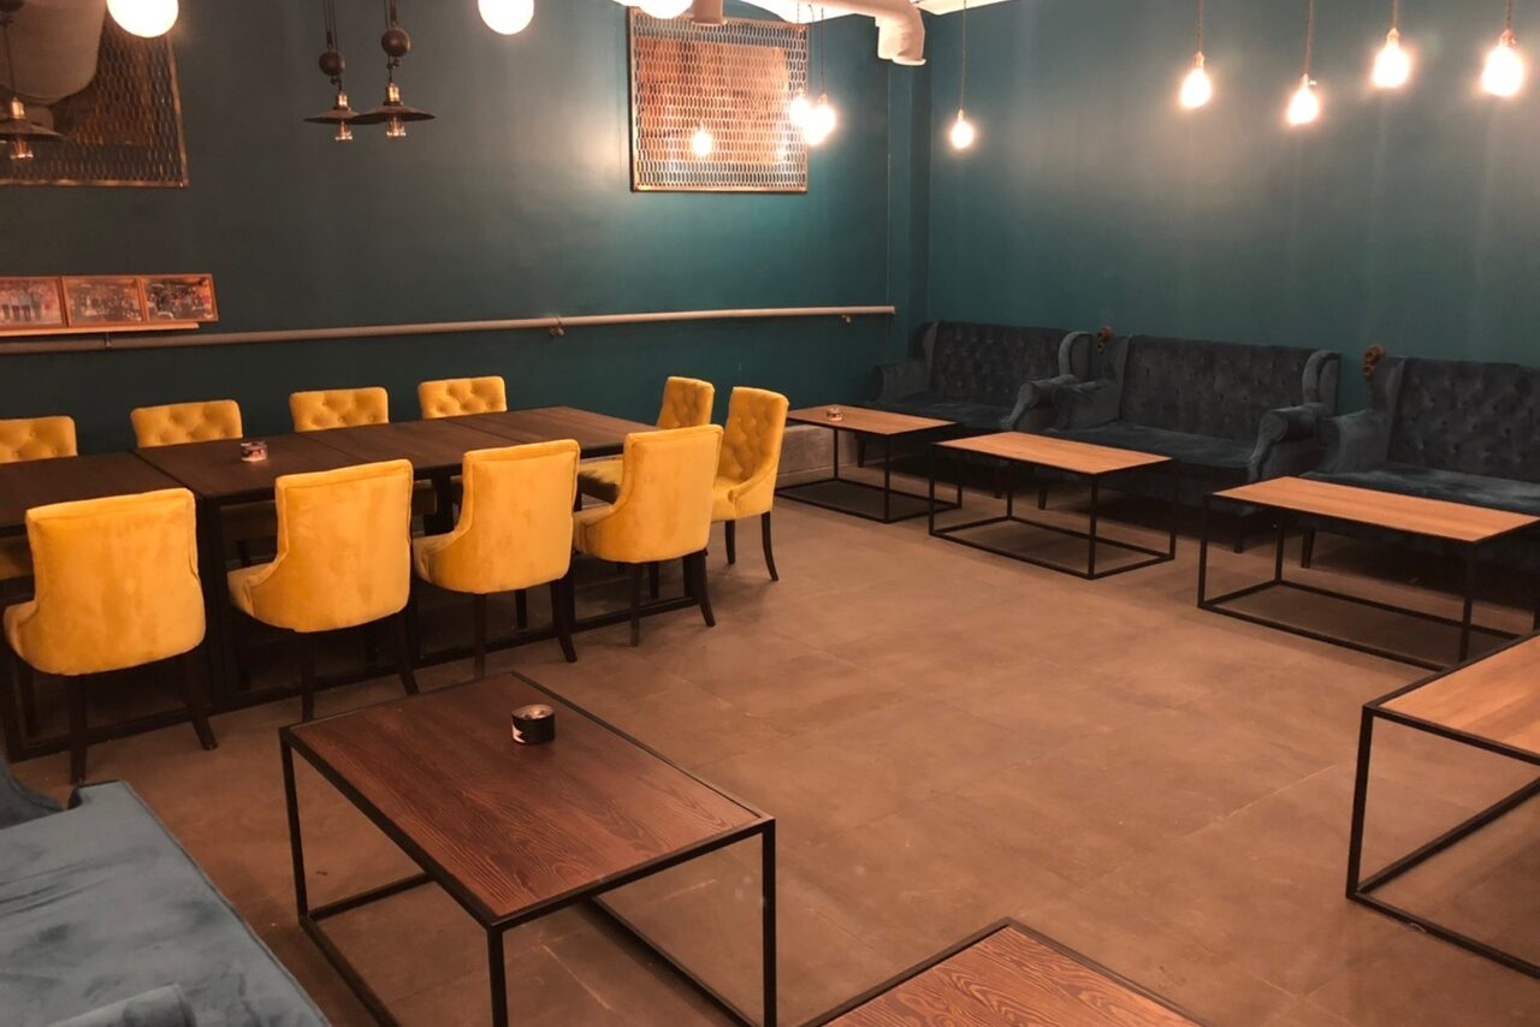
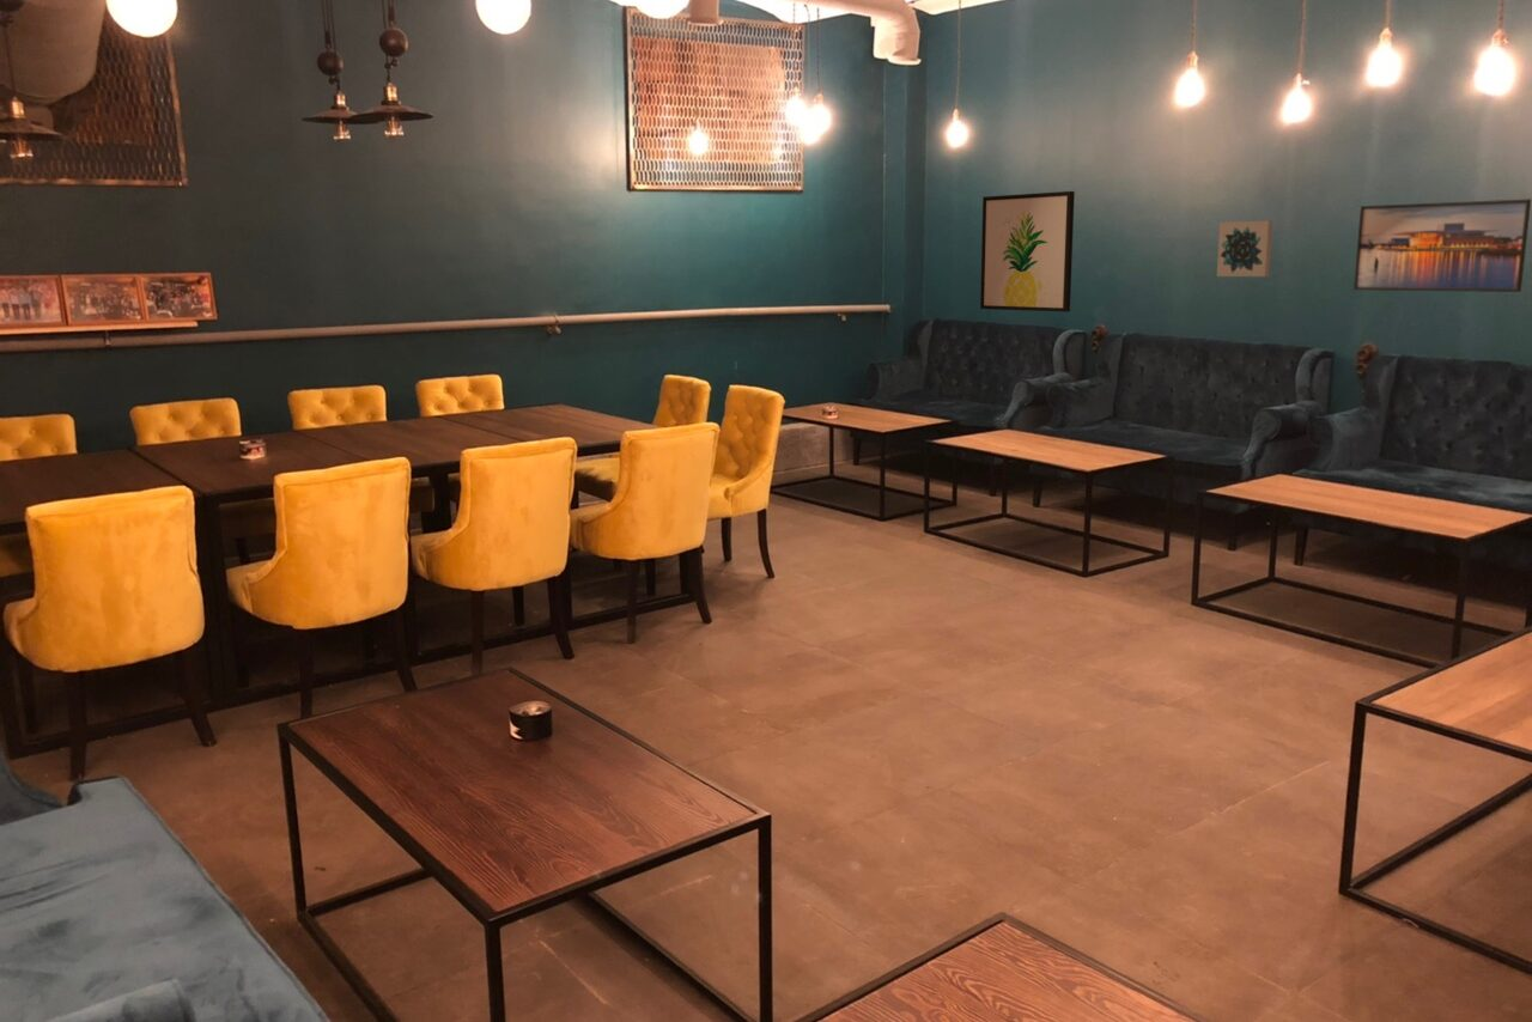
+ wall art (1244, 249)
+ wall art (1025, 253)
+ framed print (1436, 247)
